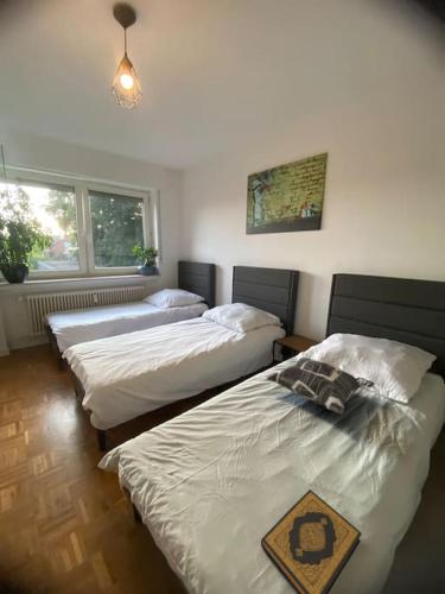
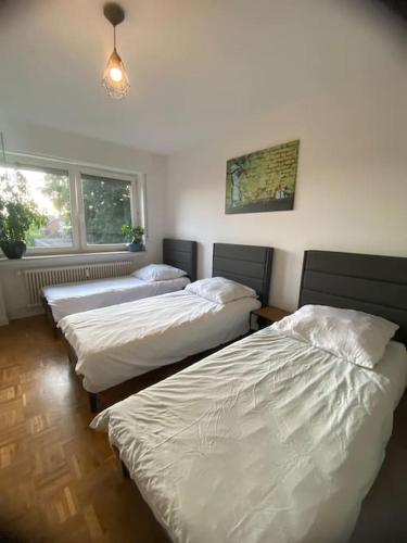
- hardback book (311, 539)
- decorative pillow (319, 380)
